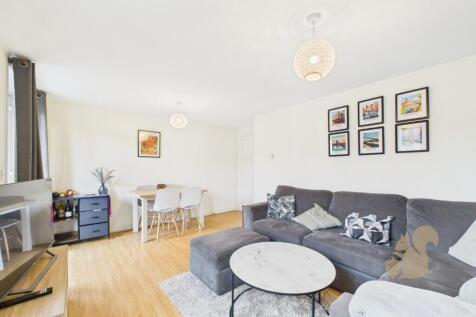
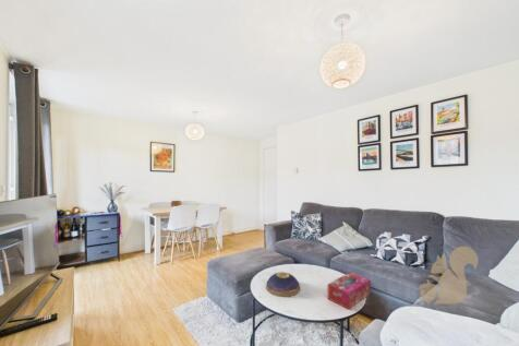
+ tissue box (349, 288)
+ decorative bowl (282, 281)
